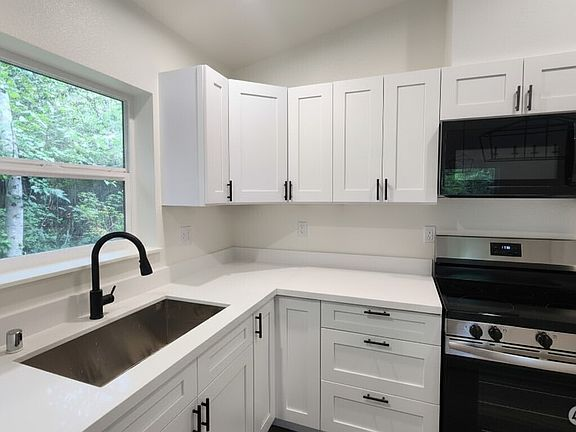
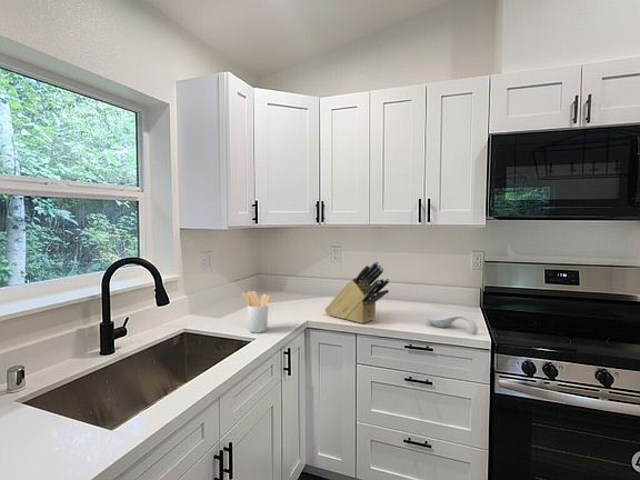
+ utensil holder (254, 310)
+ spoon rest (451, 320)
+ knife block (356, 289)
